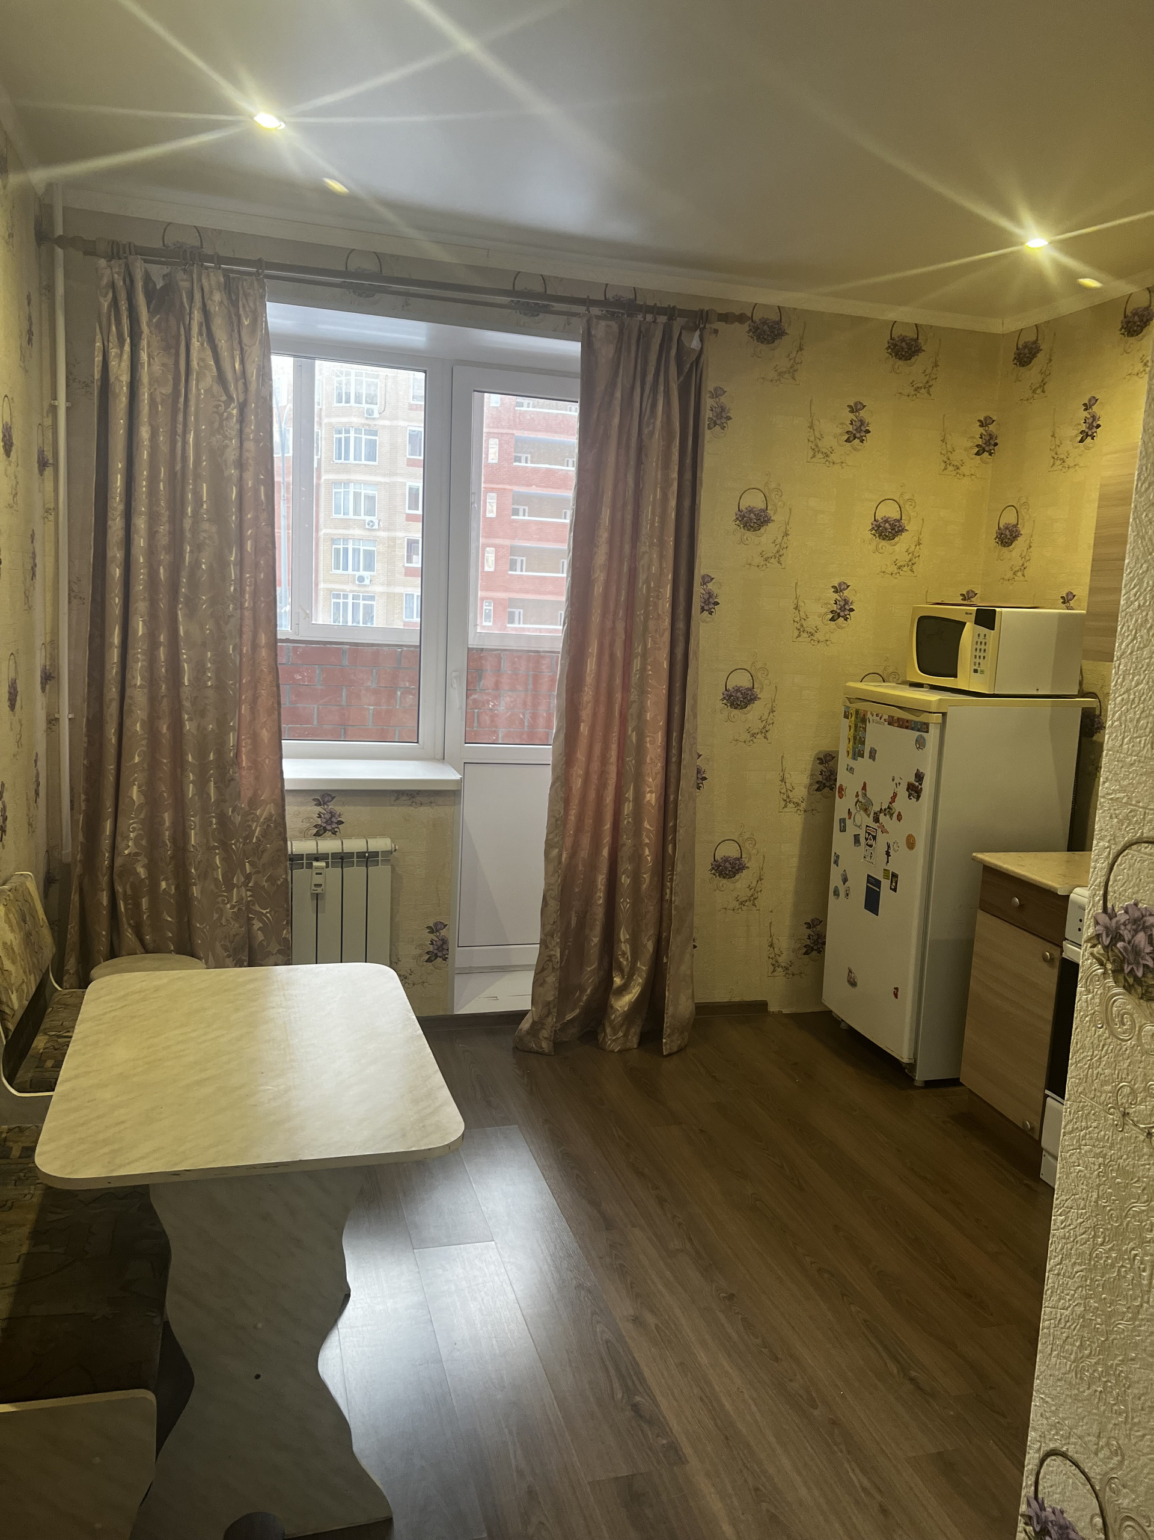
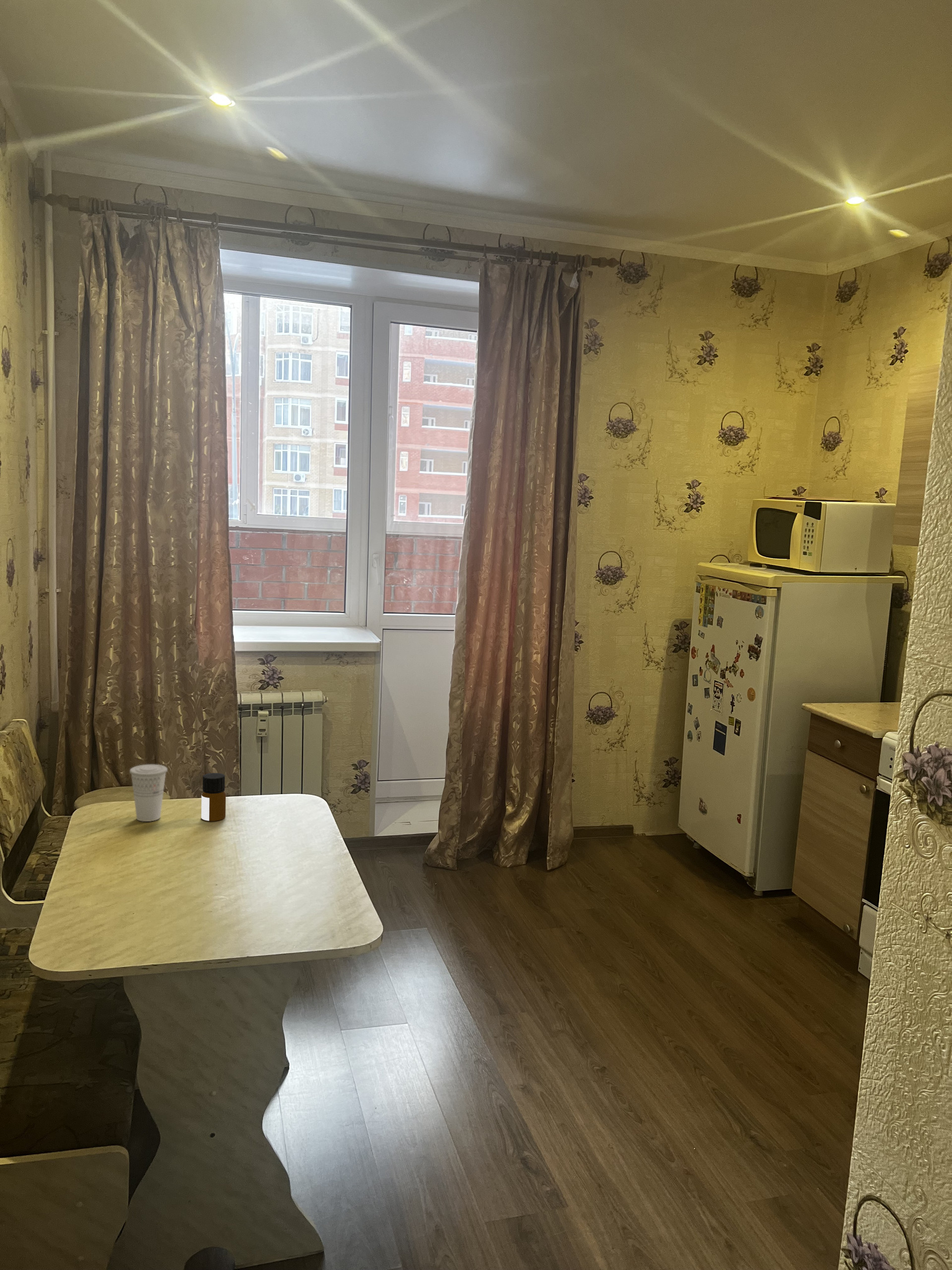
+ cup (148, 793)
+ bottle (214, 796)
